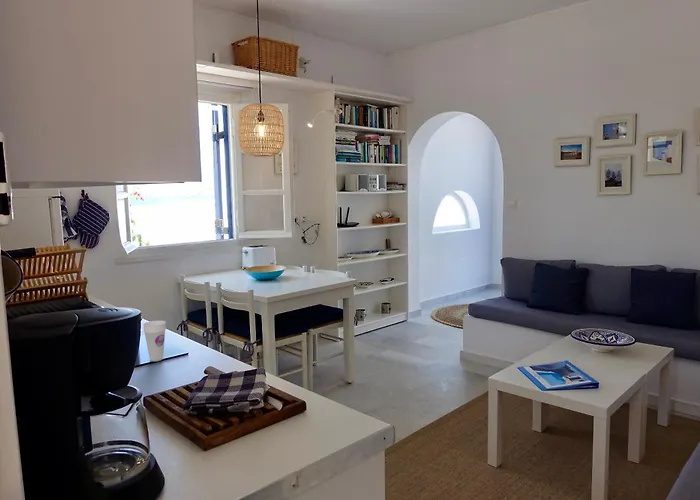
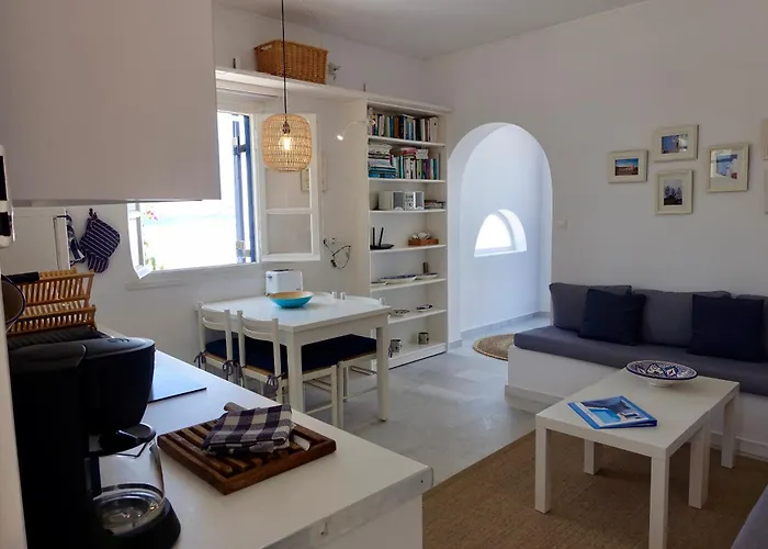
- cup (155, 341)
